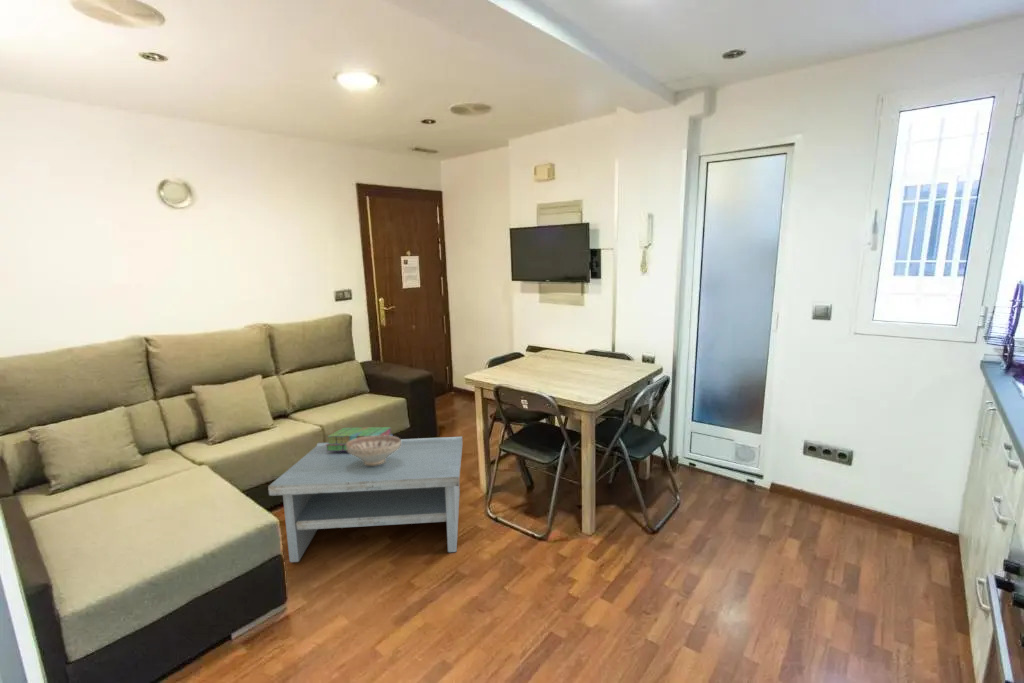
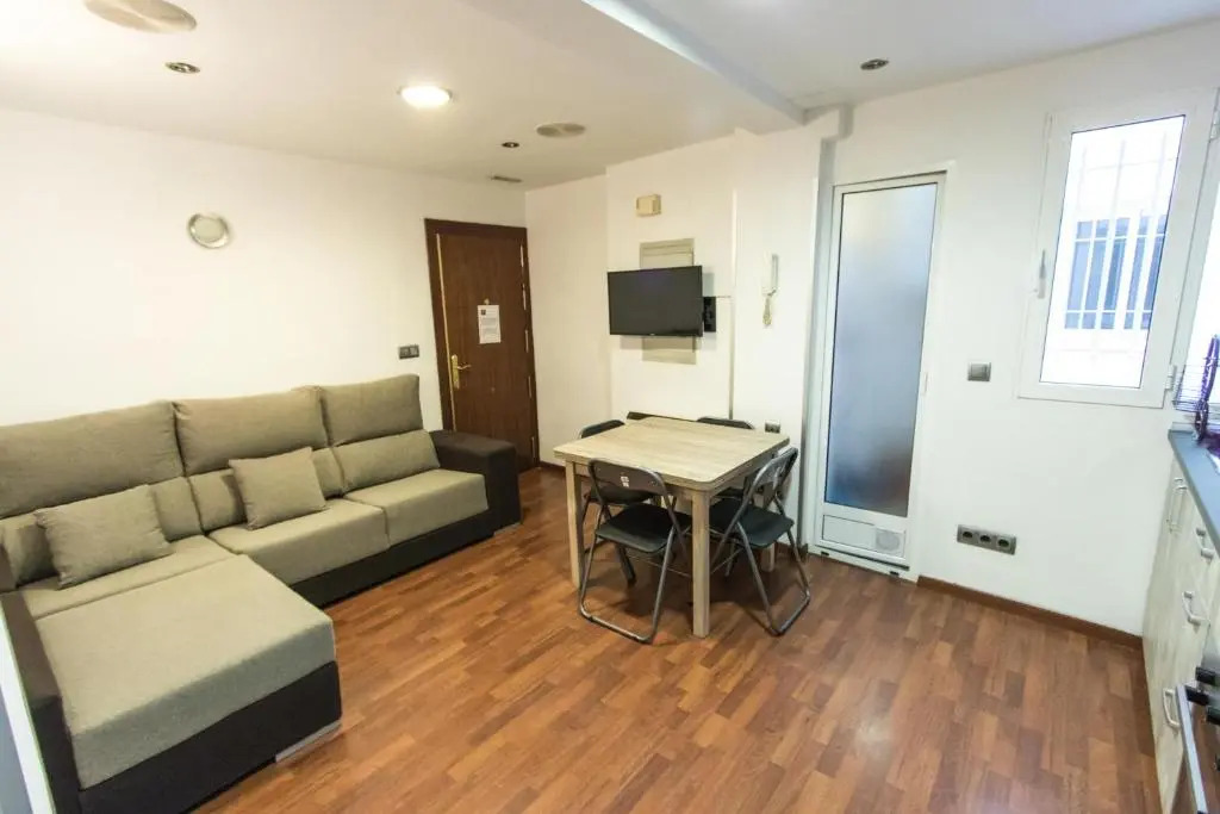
- coffee table (382, 489)
- stack of books (360, 434)
- decorative bowl (374, 454)
